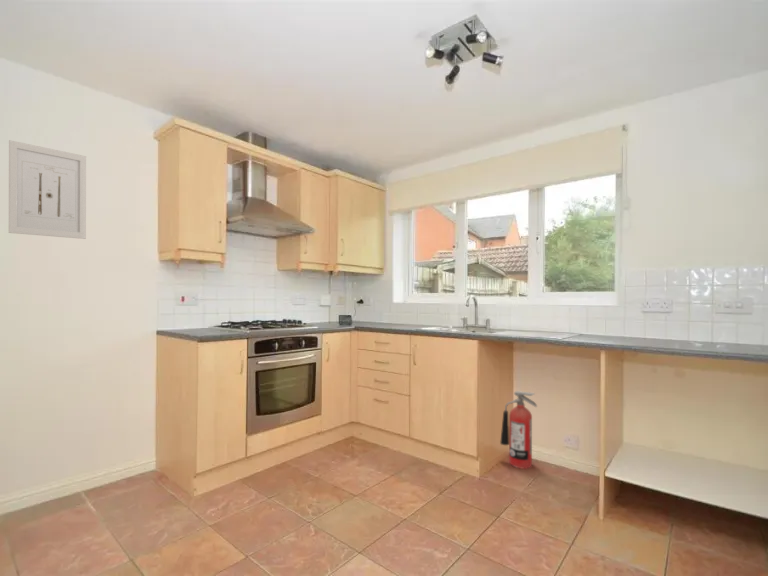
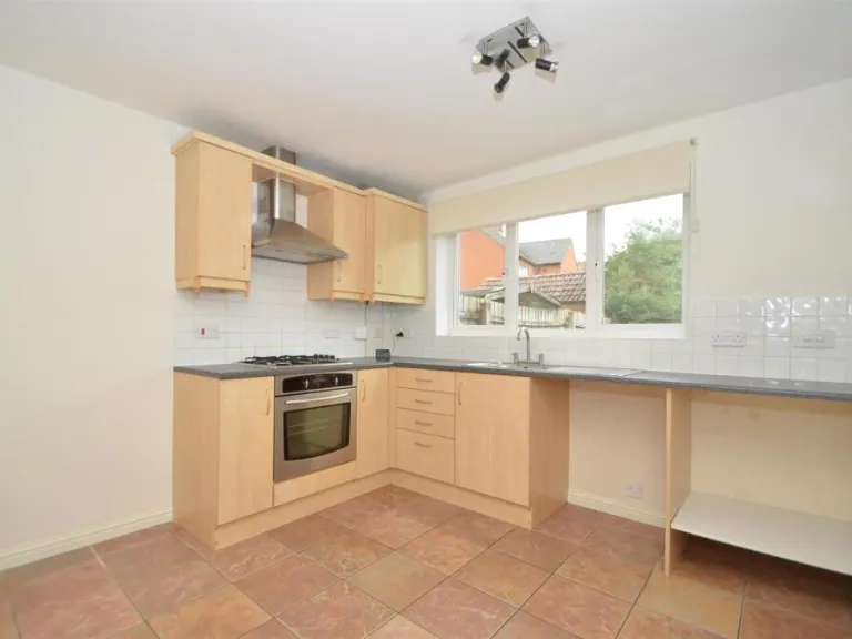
- fire extinguisher (519, 427)
- wall art (49, 192)
